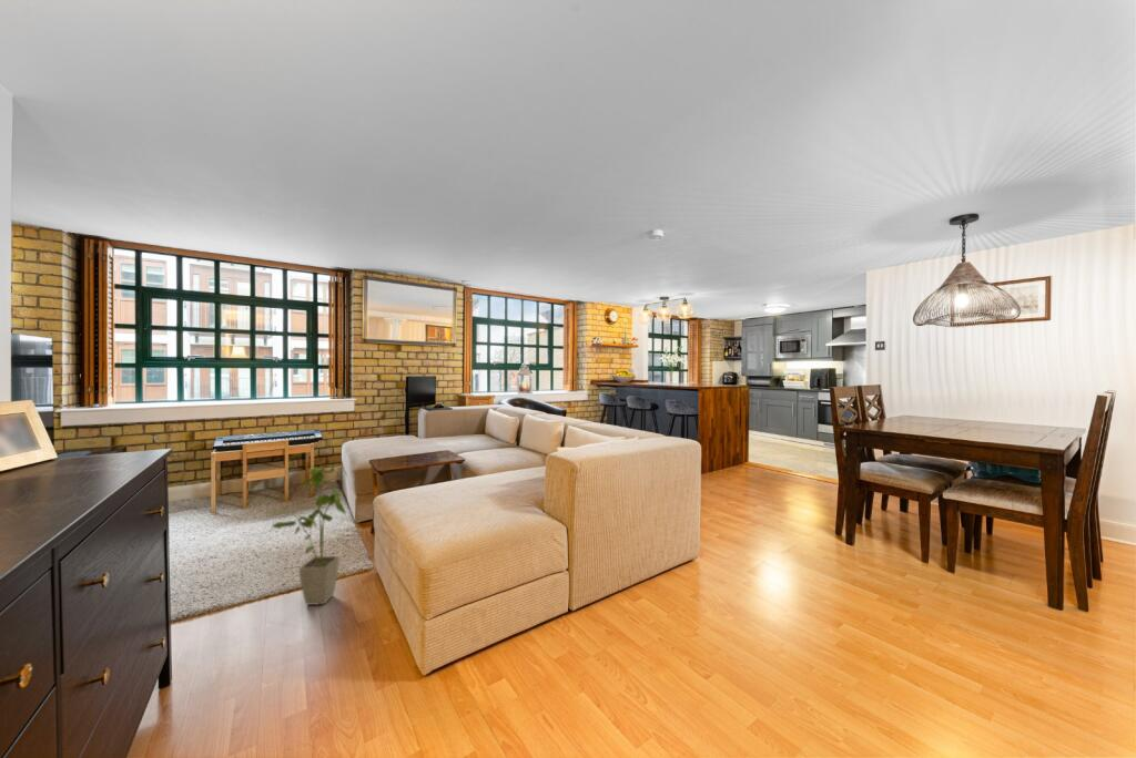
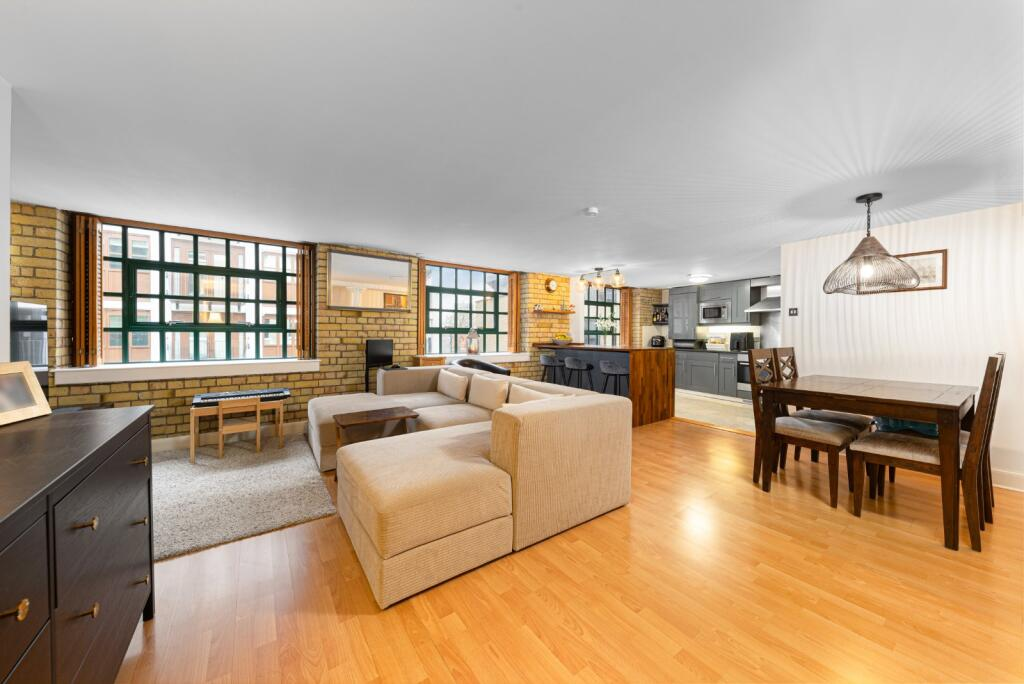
- house plant (310, 533)
